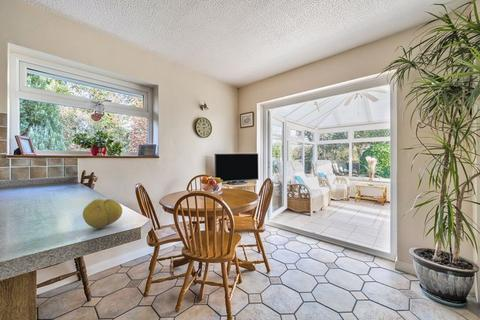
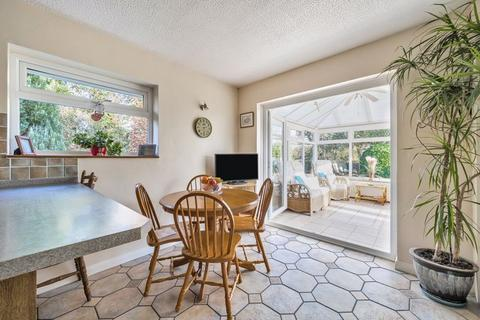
- fruit (102, 213)
